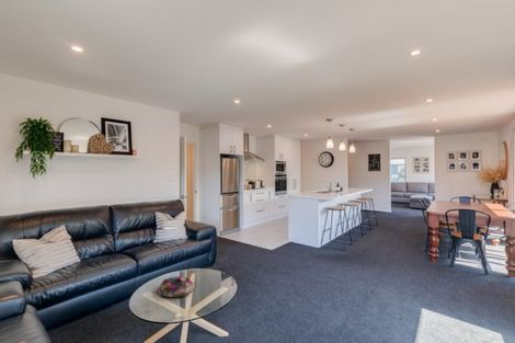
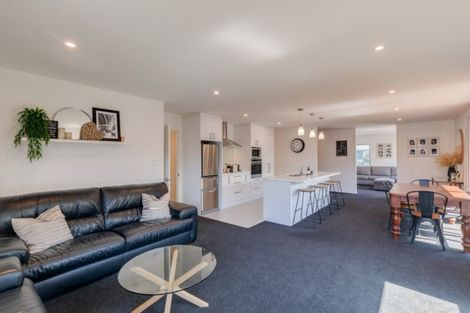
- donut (176, 284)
